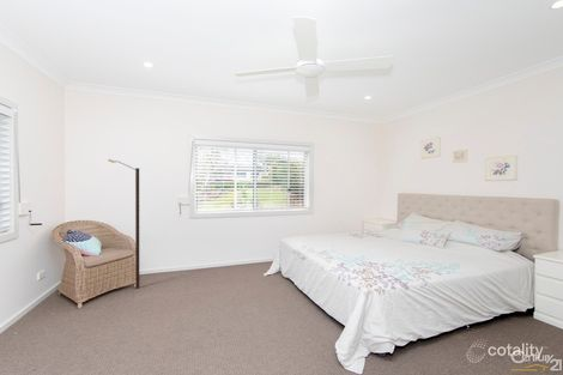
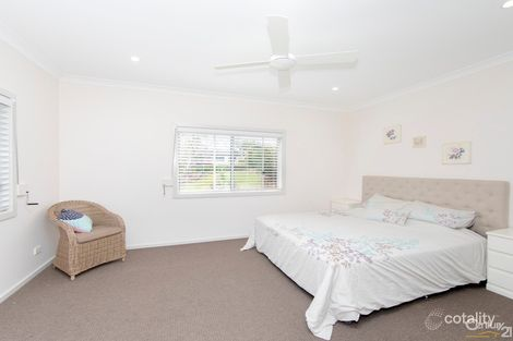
- street lamp (135, 226)
